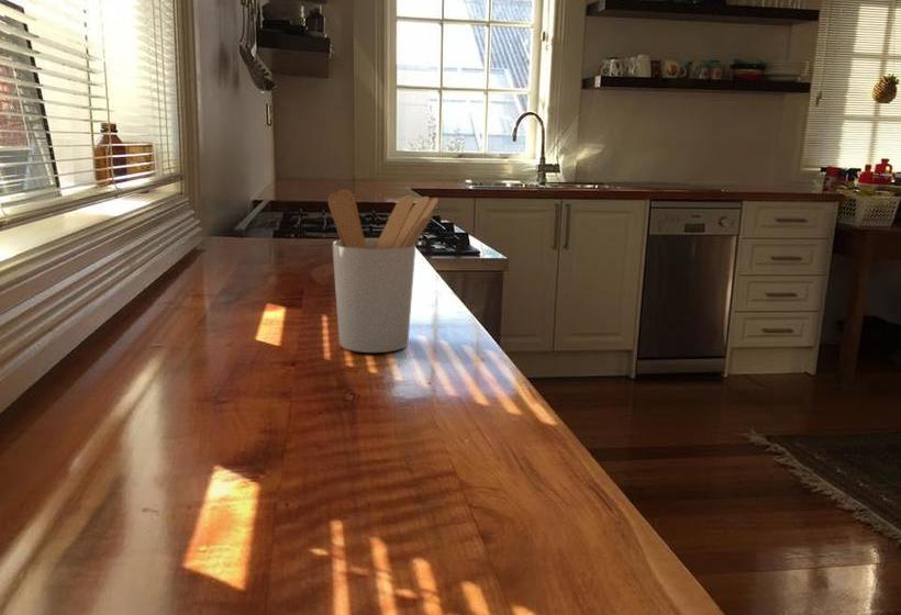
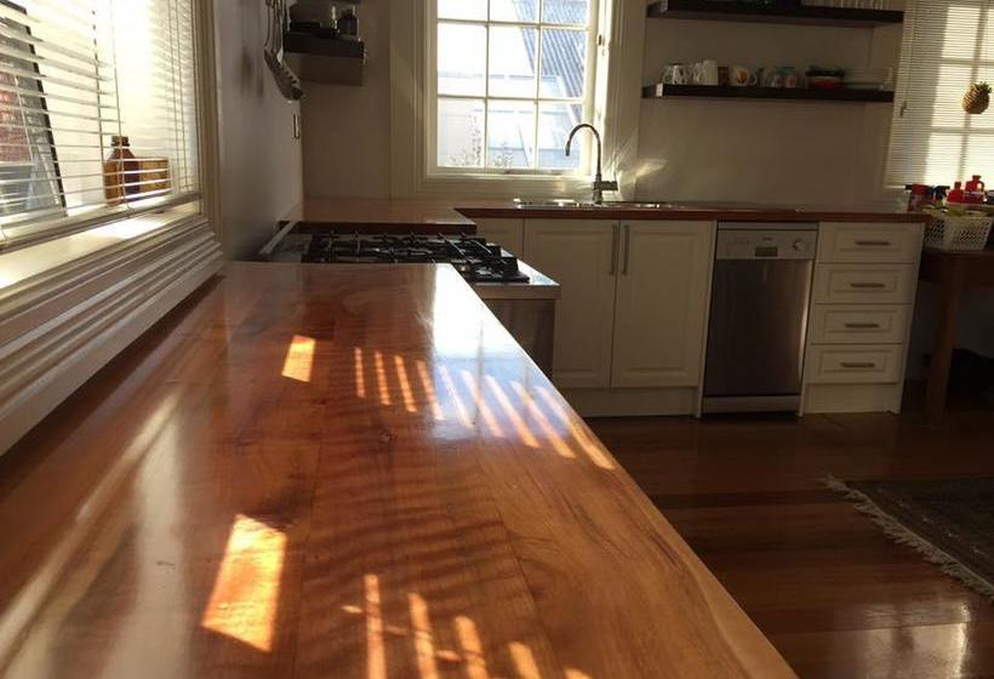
- utensil holder (388, 266)
